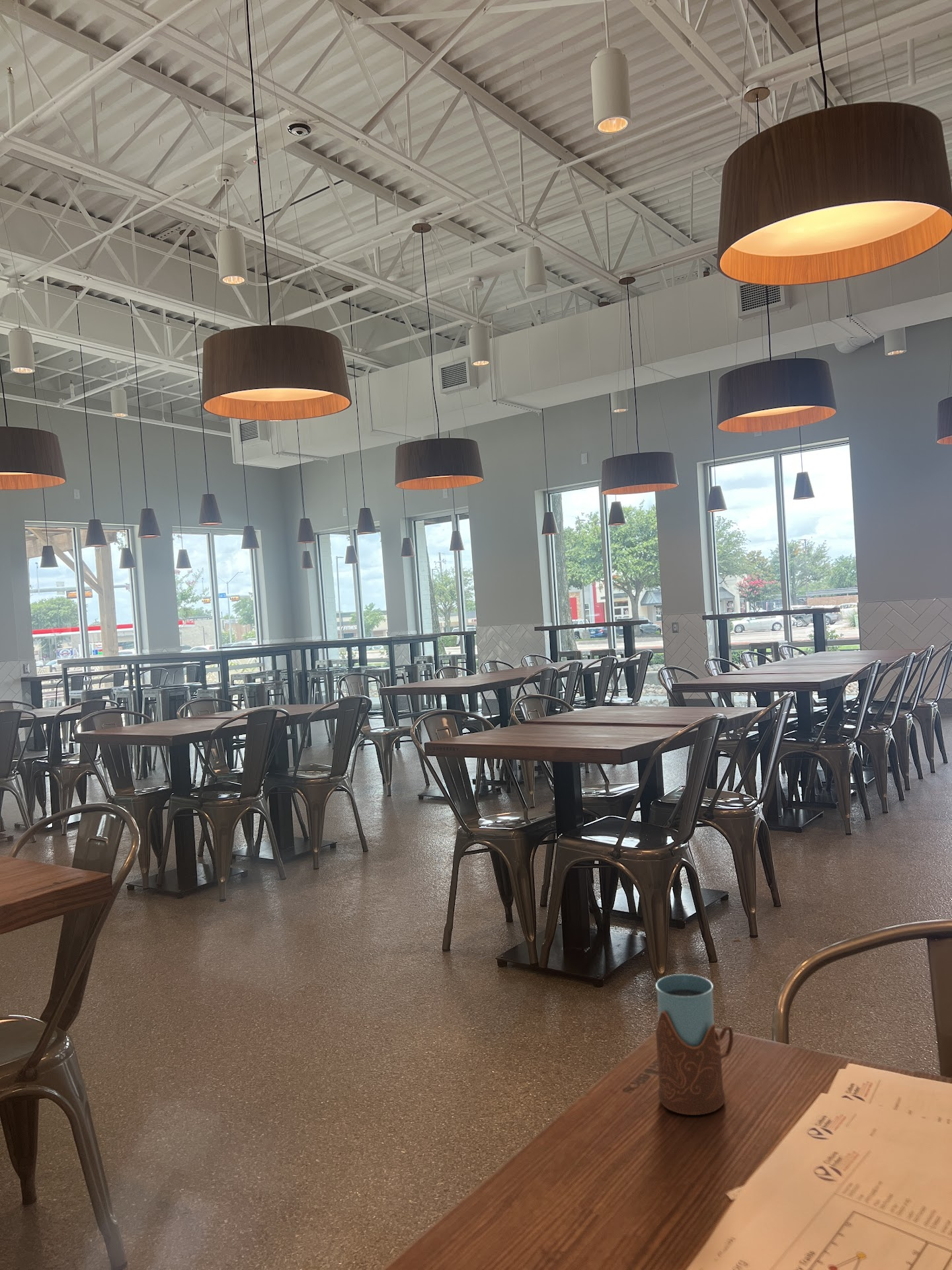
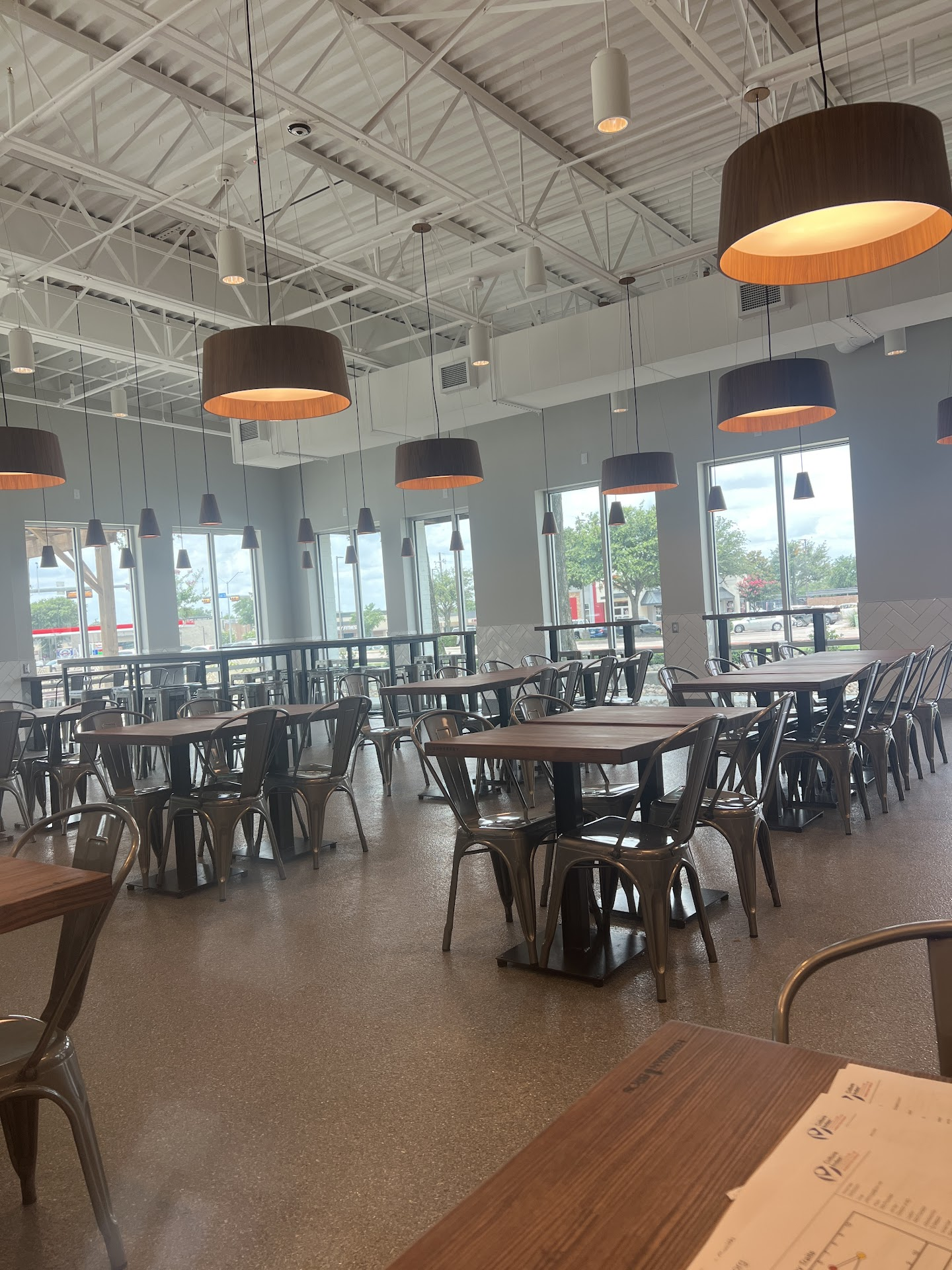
- drinking glass (698, 1037)
